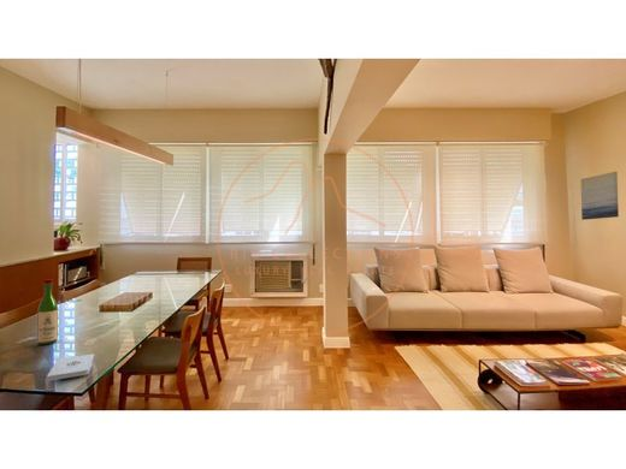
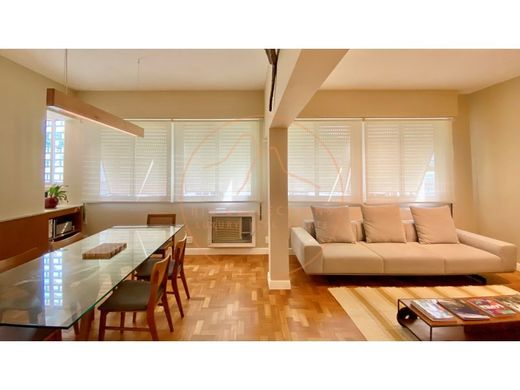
- wine bottle (47, 310)
- wall art (598, 196)
- notepad (72, 366)
